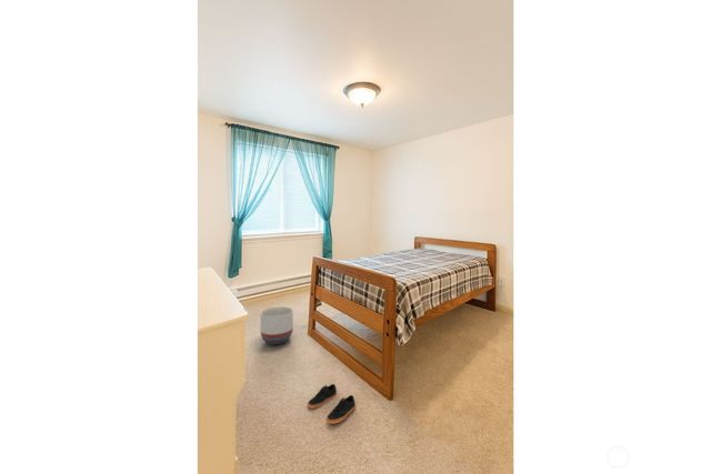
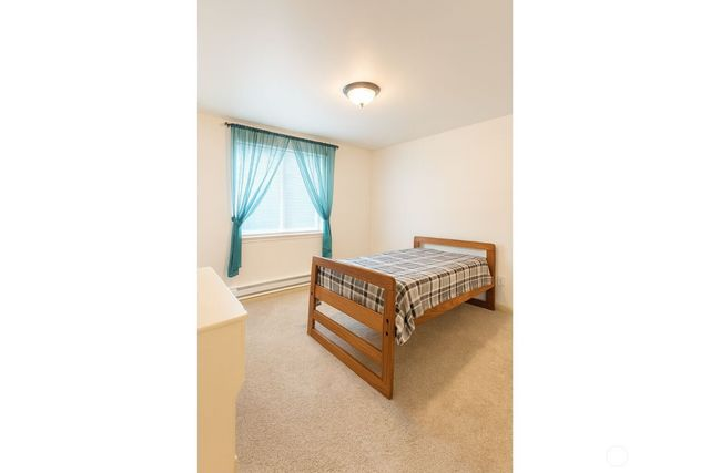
- shoes (331, 397)
- planter (277, 326)
